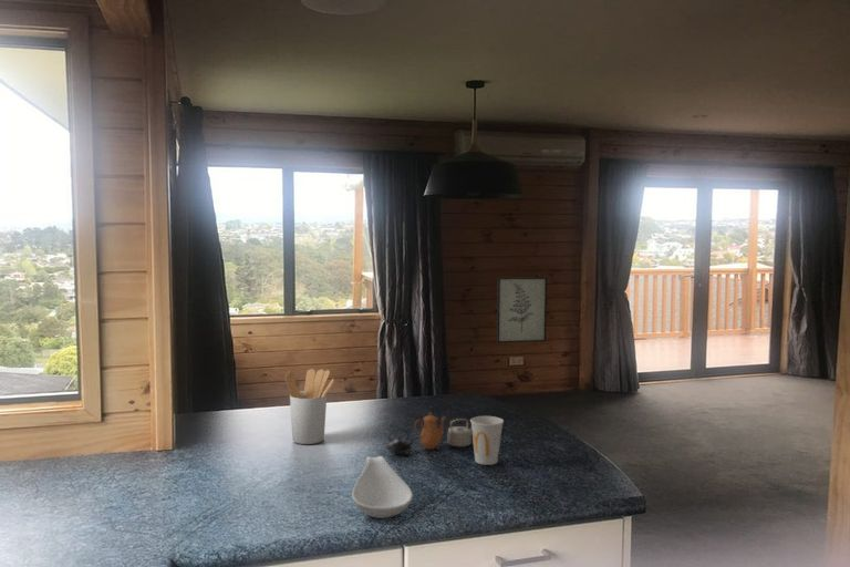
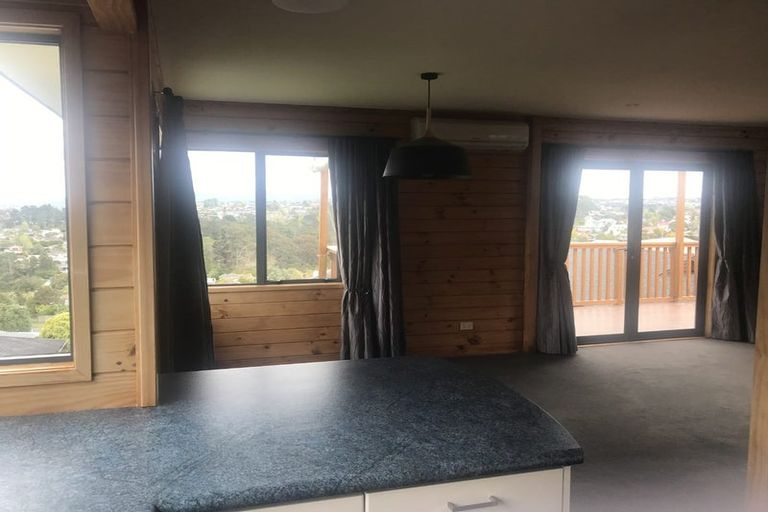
- spoon rest (377, 483)
- teapot (432, 429)
- wall art (521, 309)
- cup (486, 440)
- utensil holder (311, 403)
